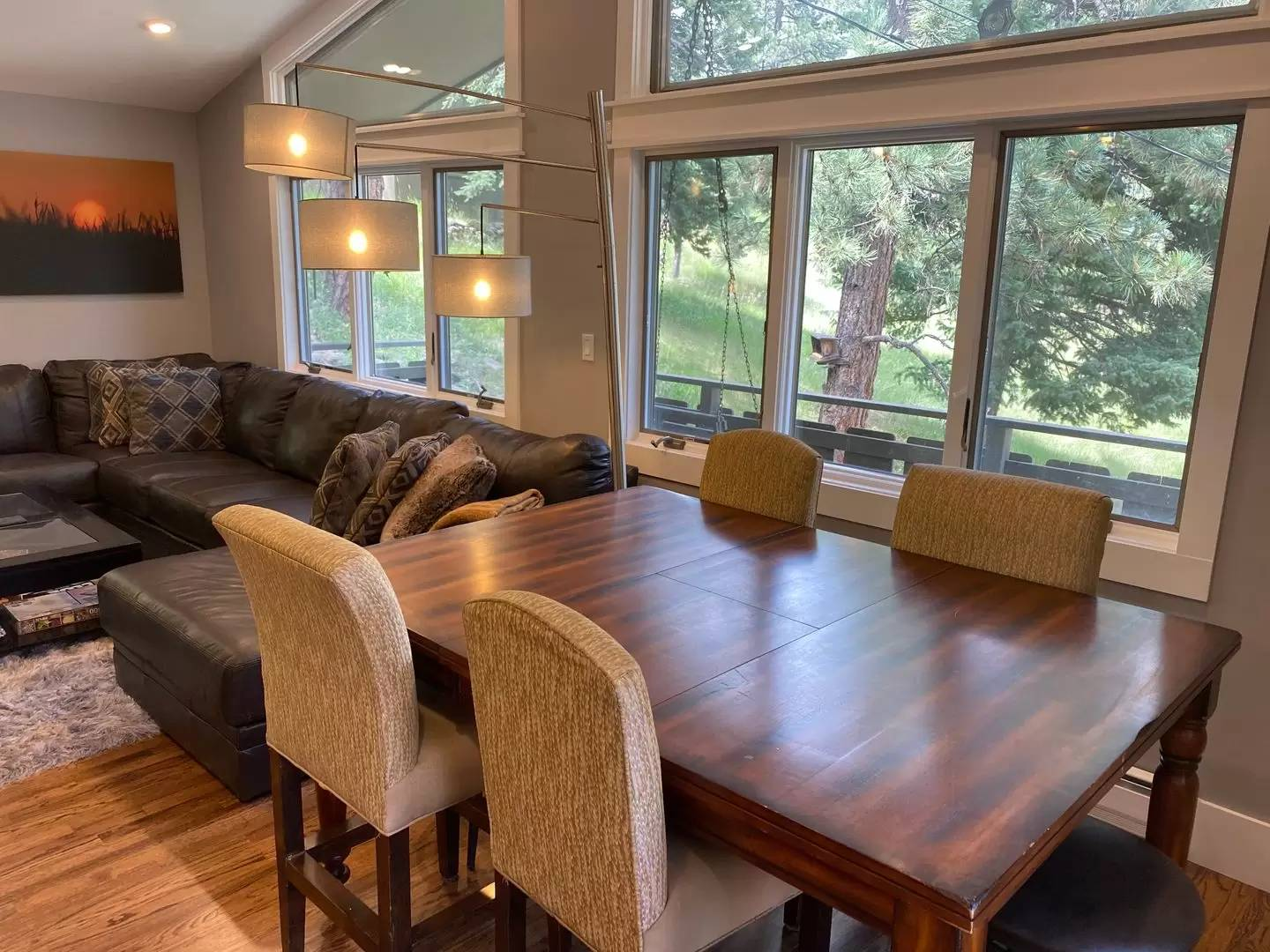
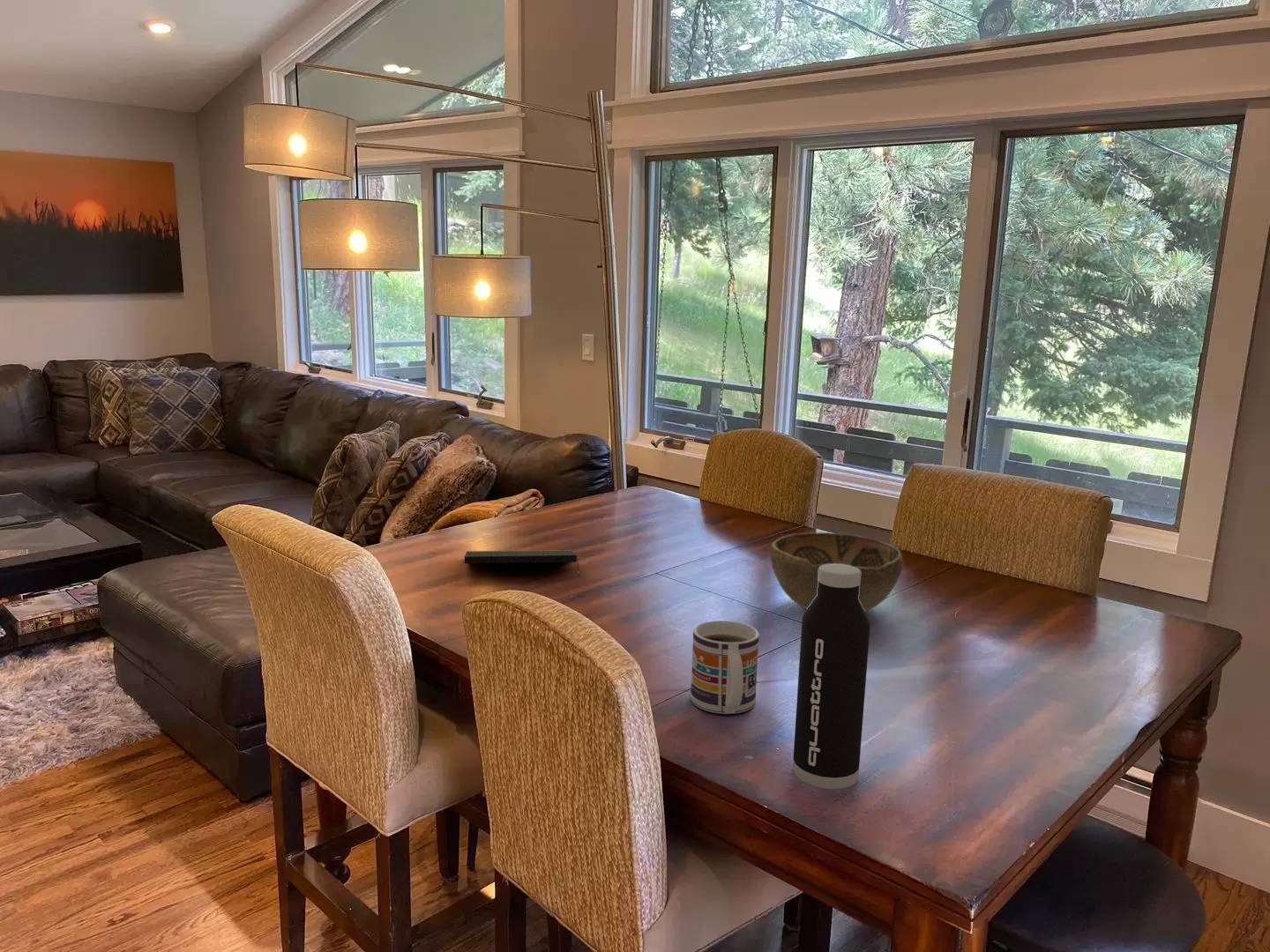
+ decorative bowl (833, 563)
+ mug (723, 668)
+ water bottle (832, 673)
+ notepad (519, 556)
